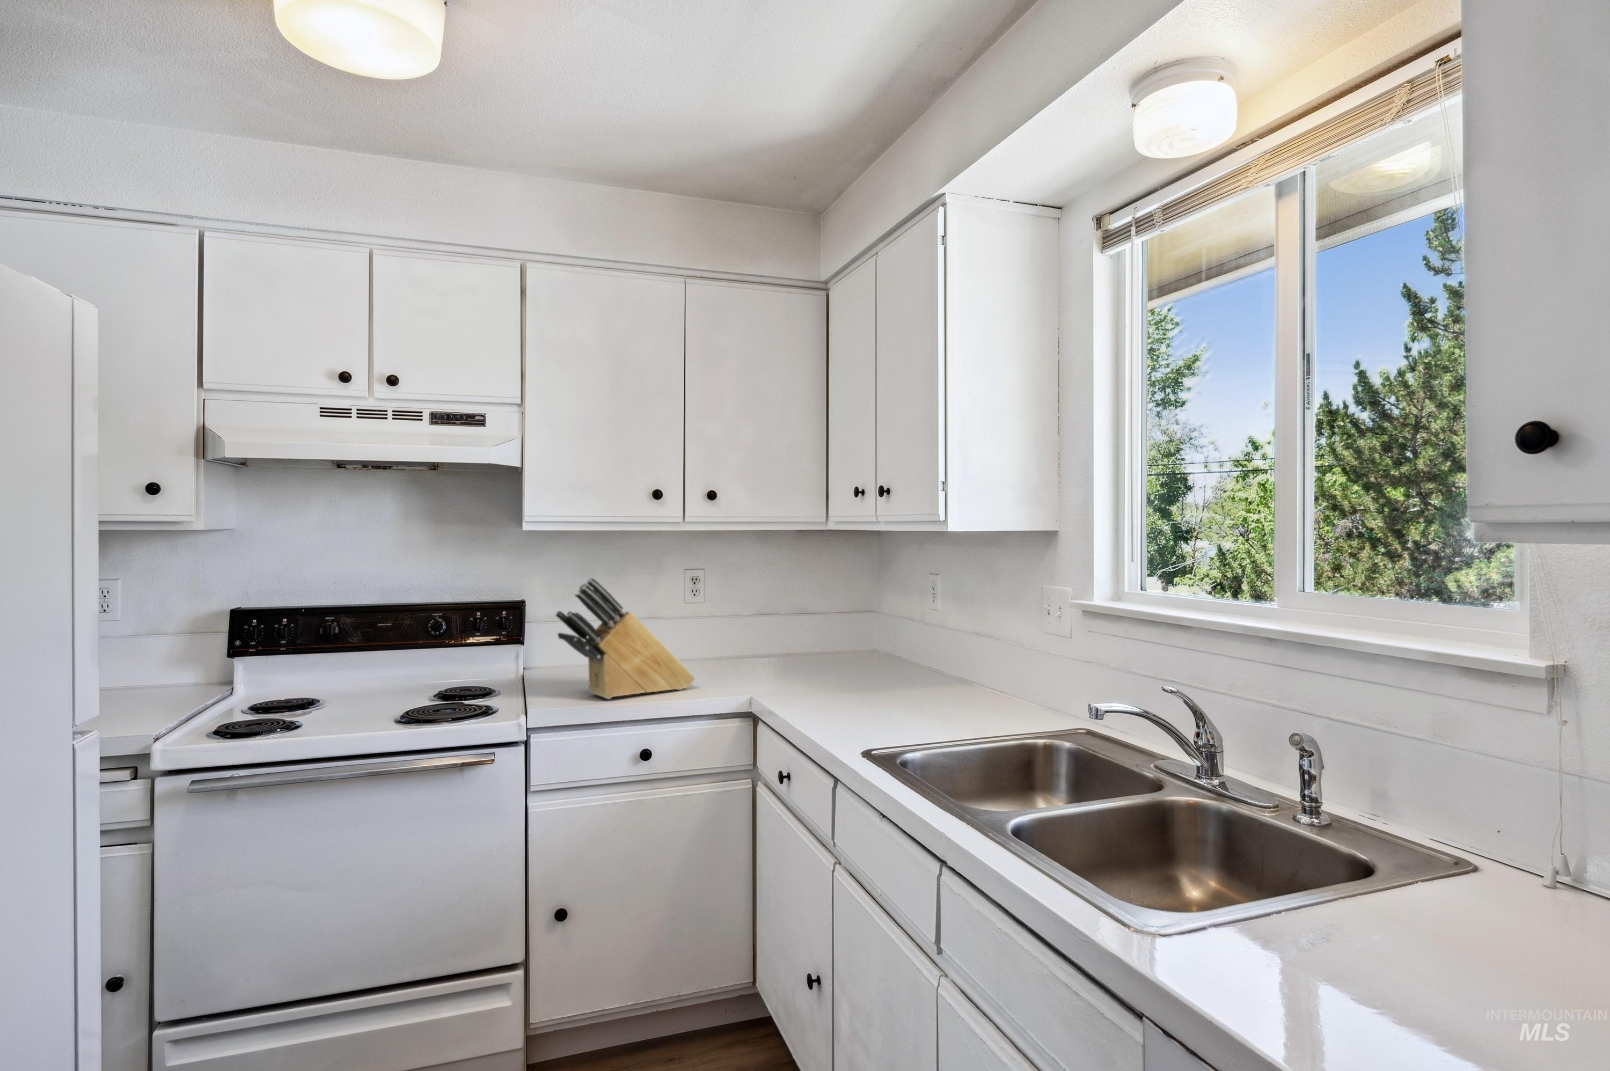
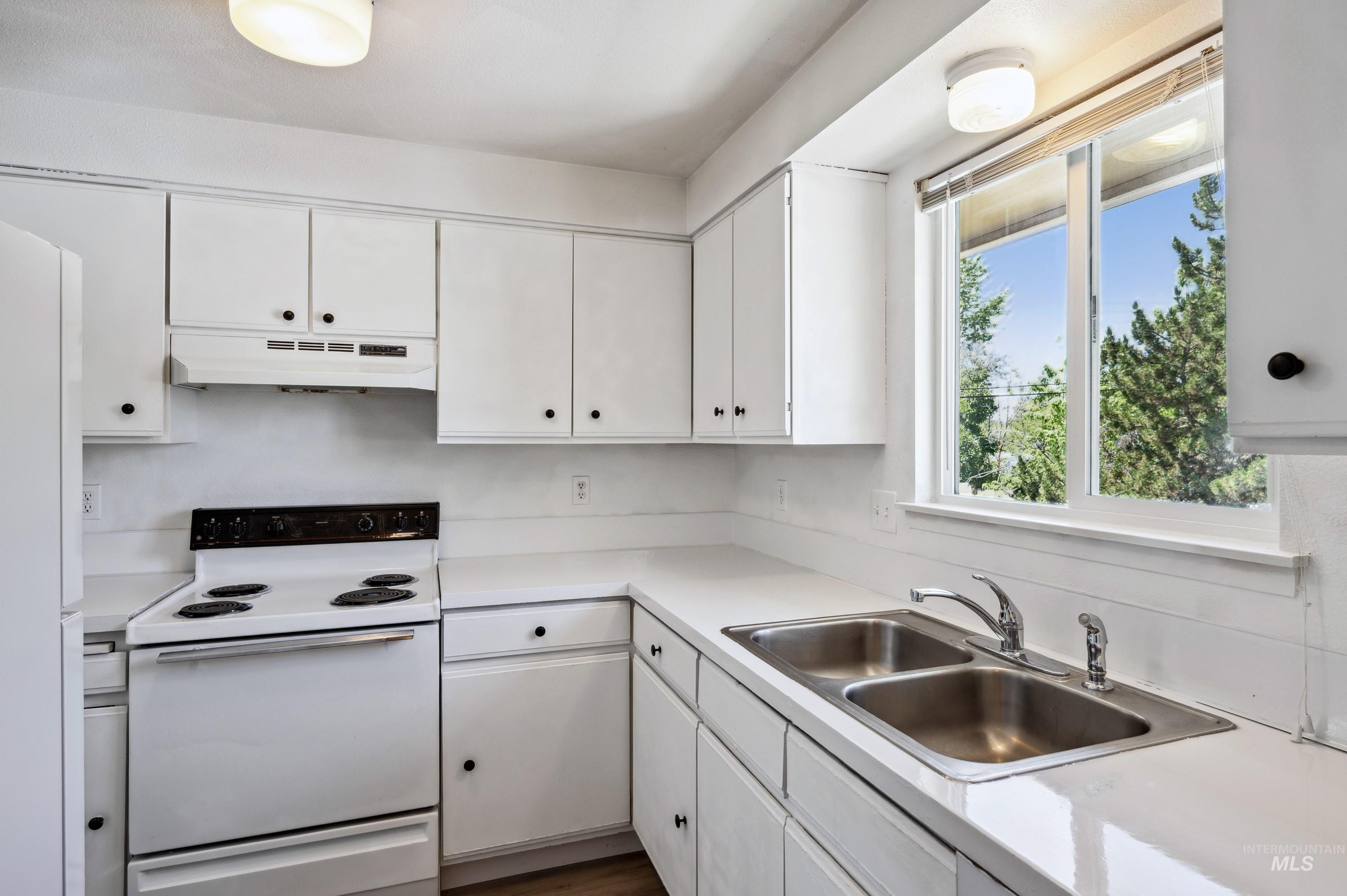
- knife block (626, 635)
